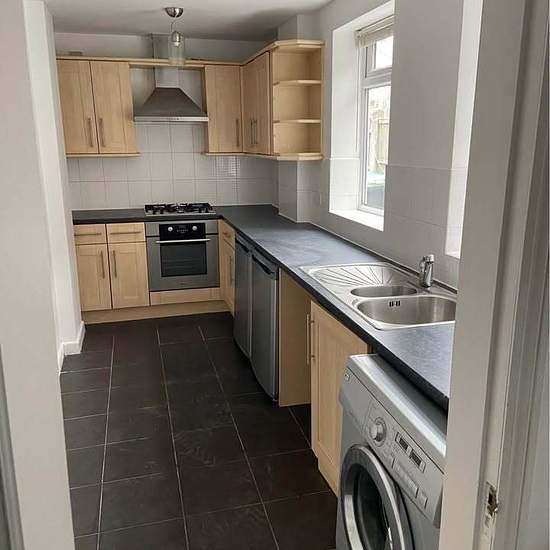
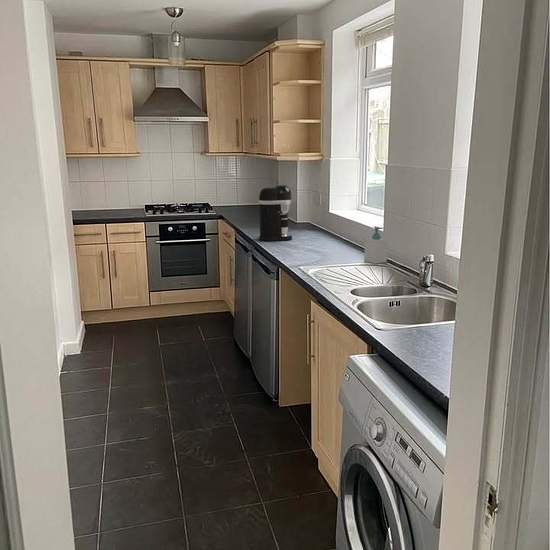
+ soap bottle (376, 244)
+ coffee maker (275, 212)
